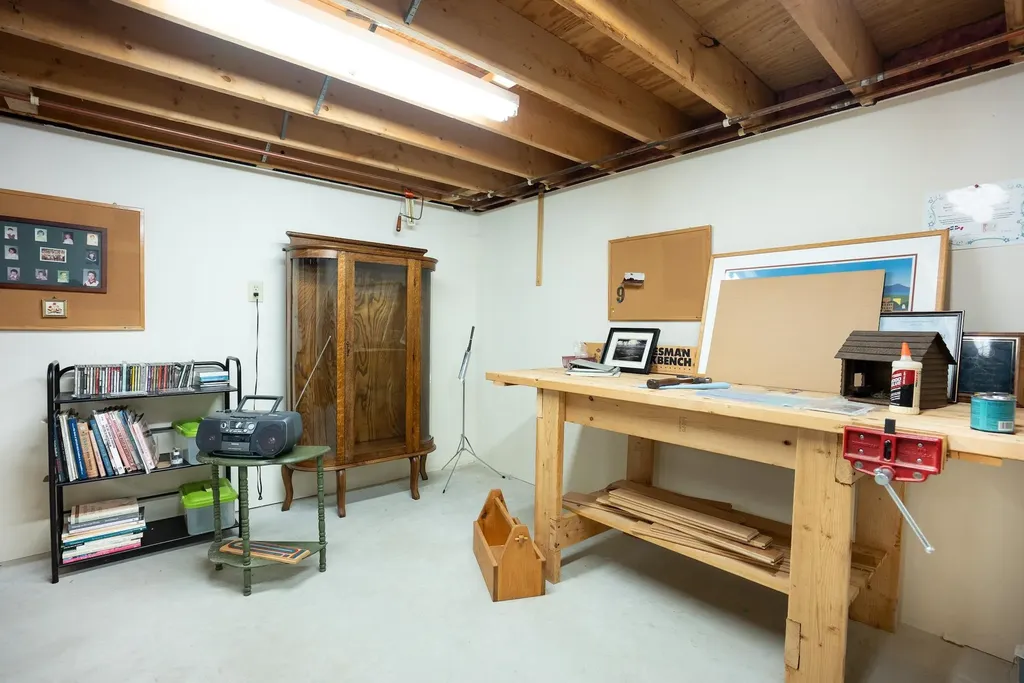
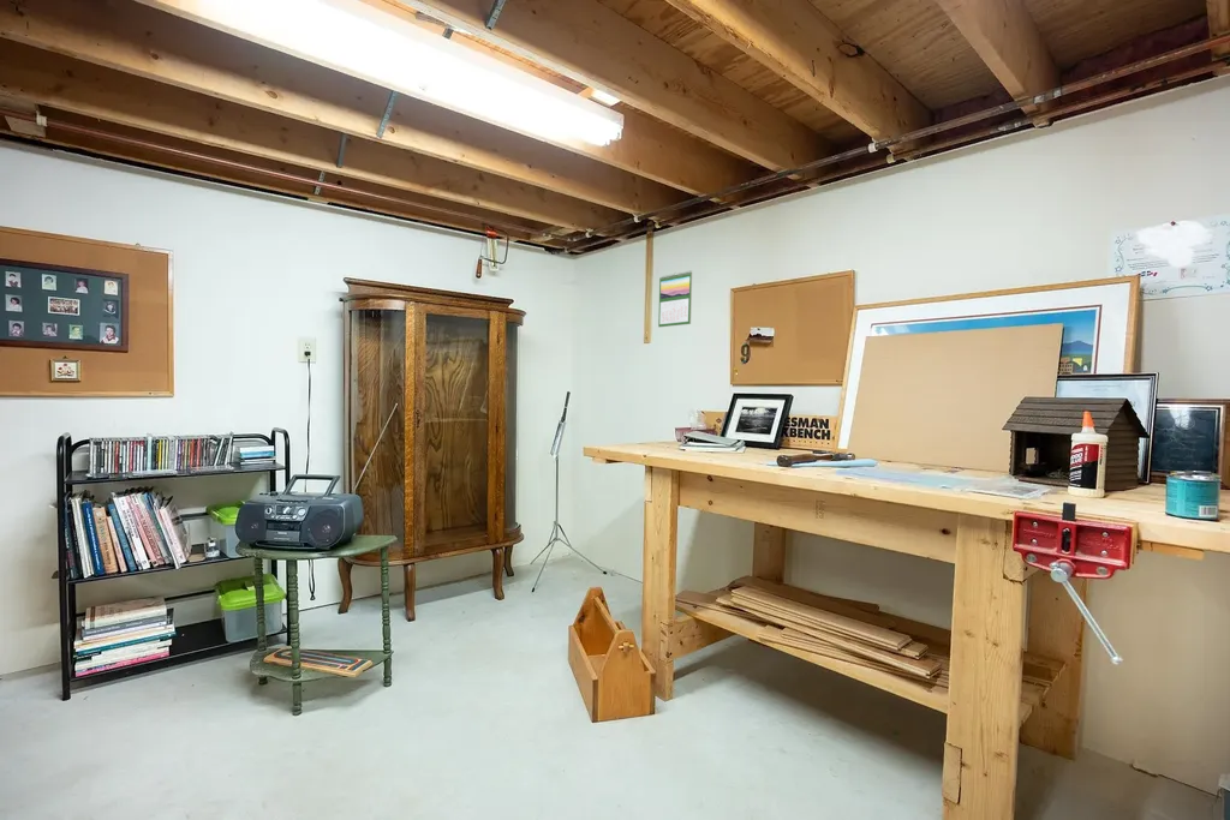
+ calendar (674, 299)
